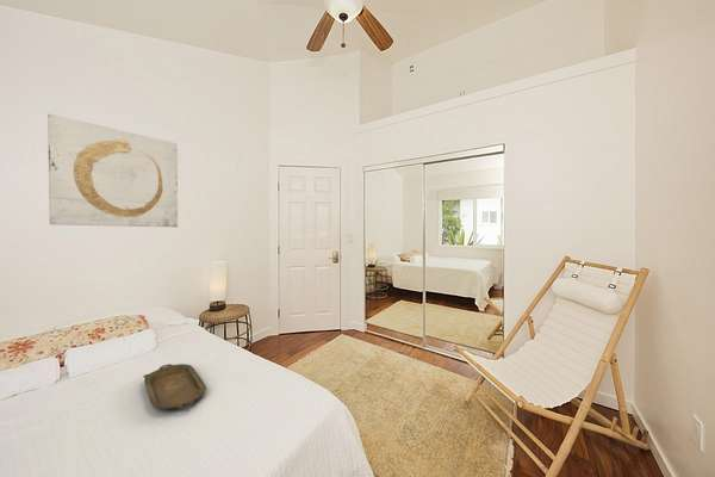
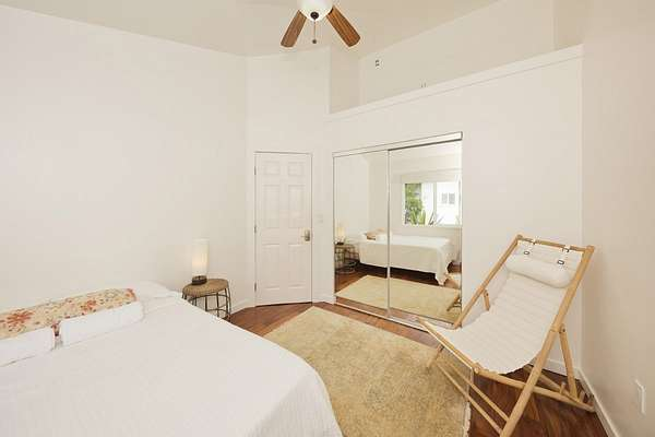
- wall art (122, 178)
- serving tray (174, 385)
